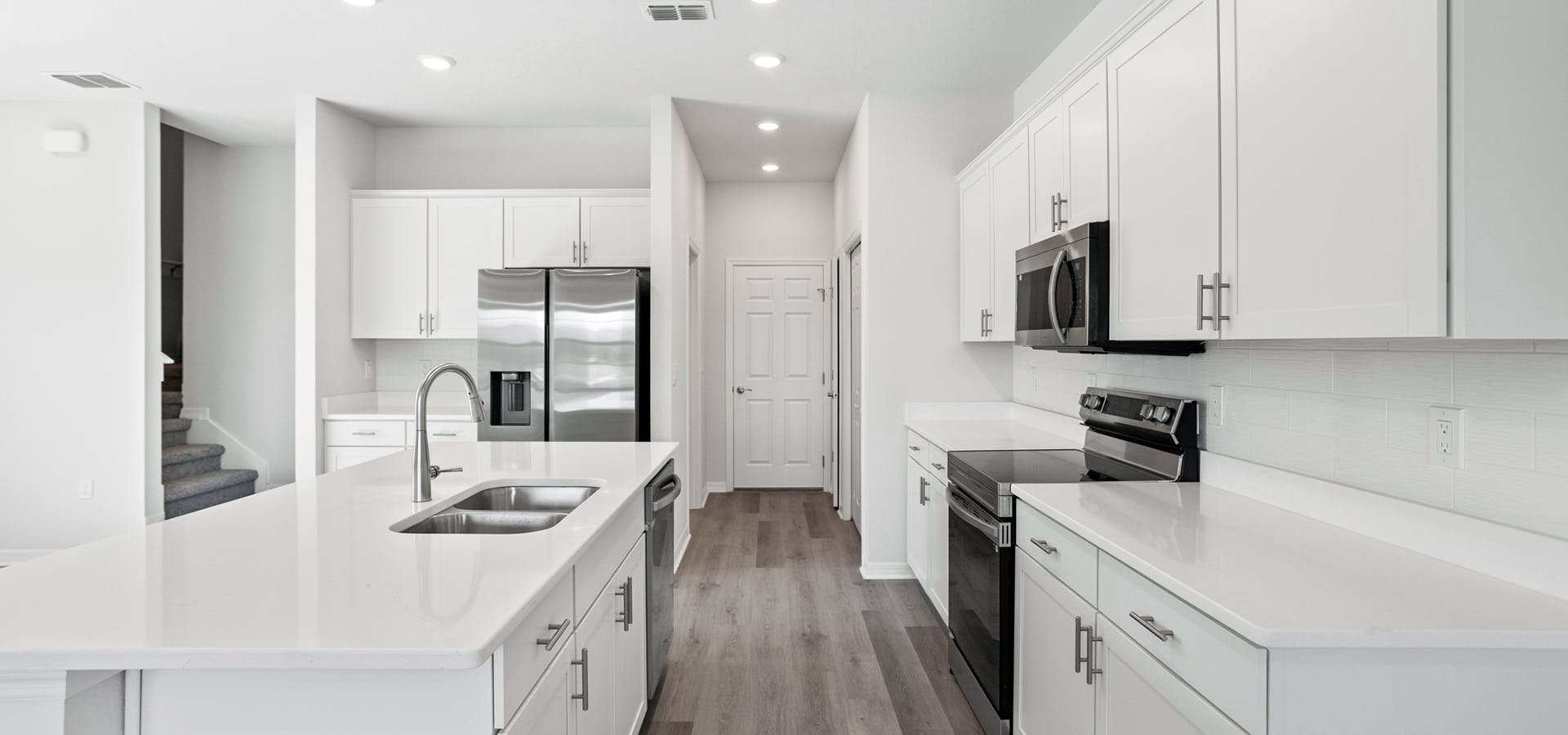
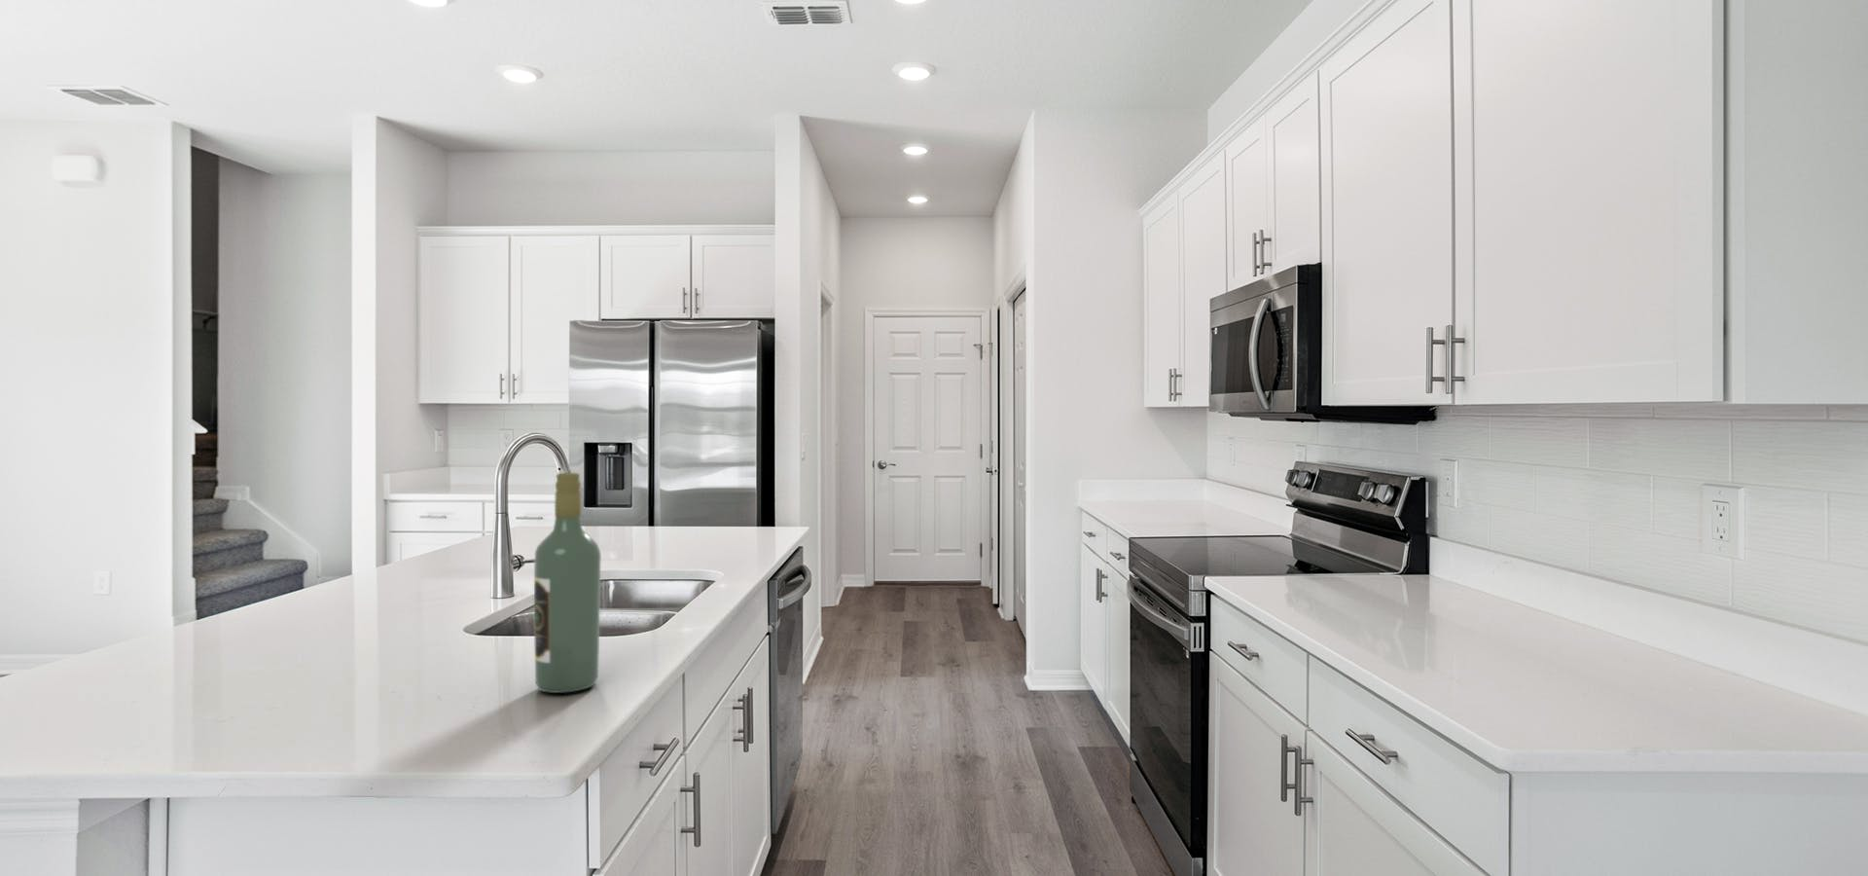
+ wine bottle (567, 579)
